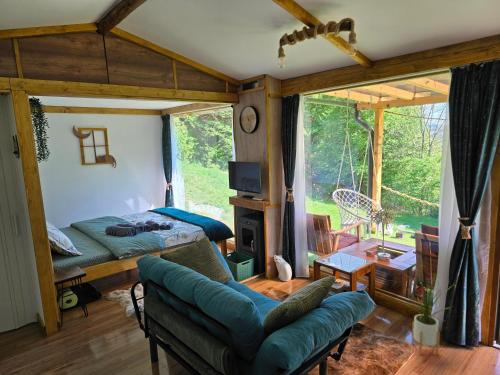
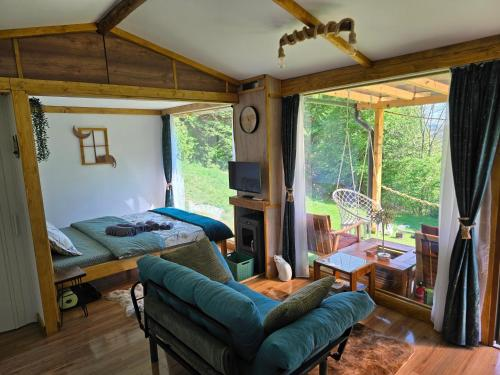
- house plant (427, 310)
